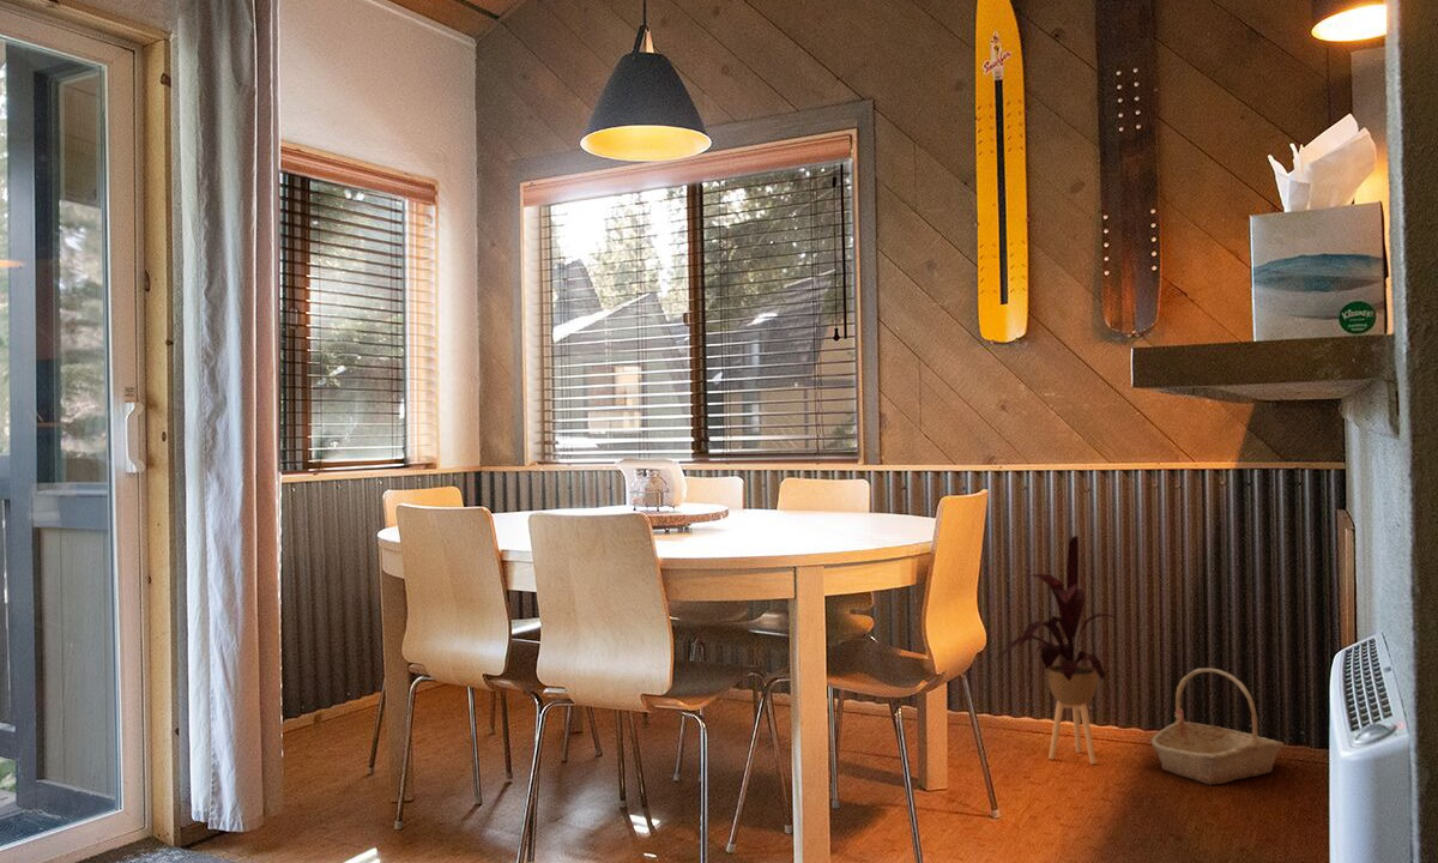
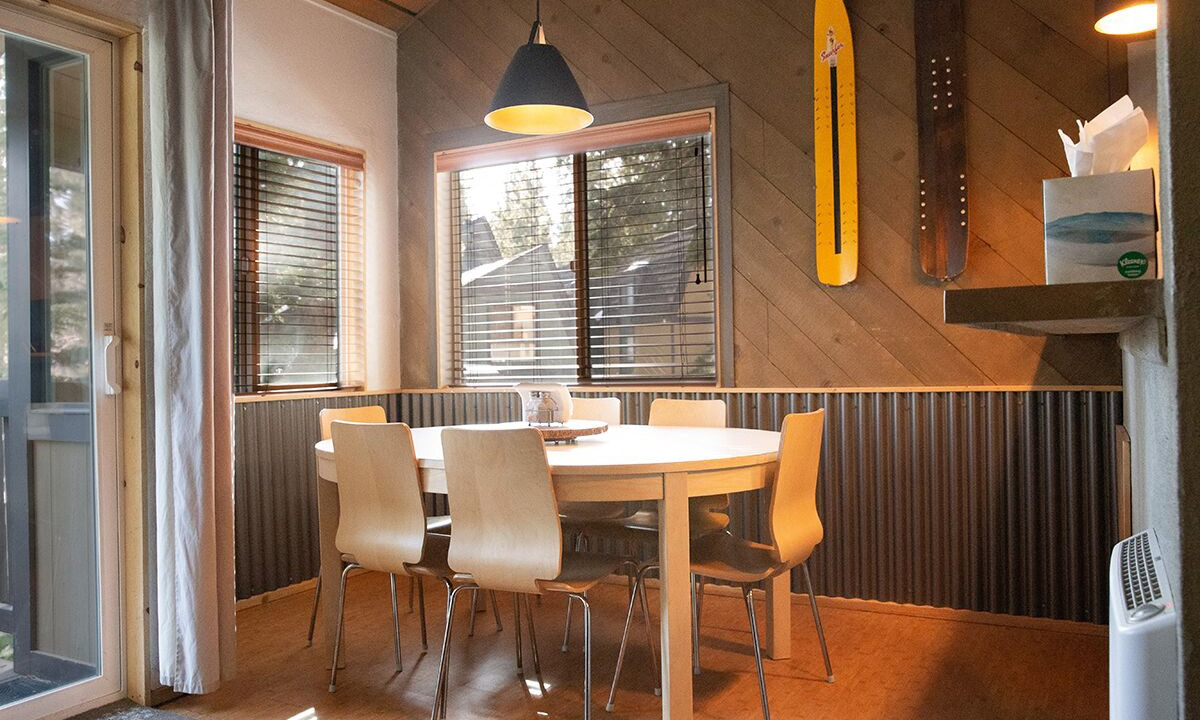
- house plant (1058, 645)
- basket (1215, 726)
